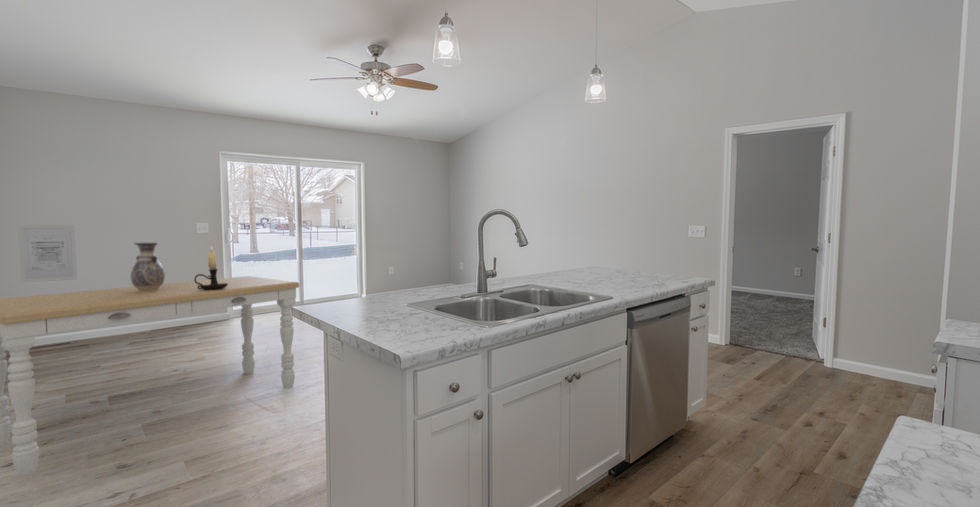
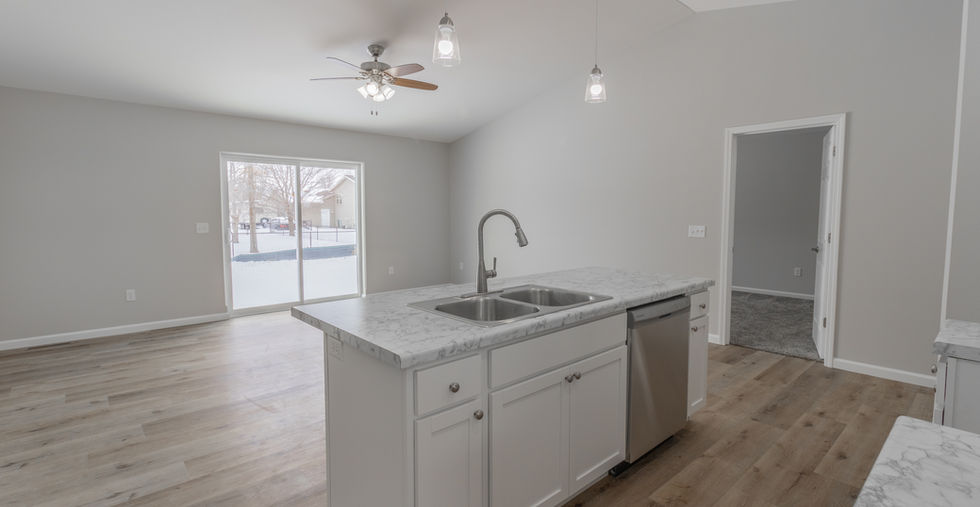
- candle holder (210, 267)
- dining table (158, 317)
- wall art (48, 253)
- vase (147, 266)
